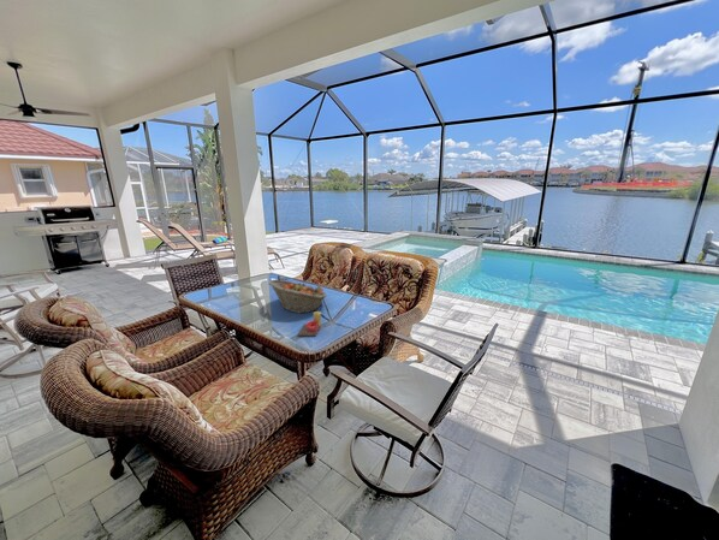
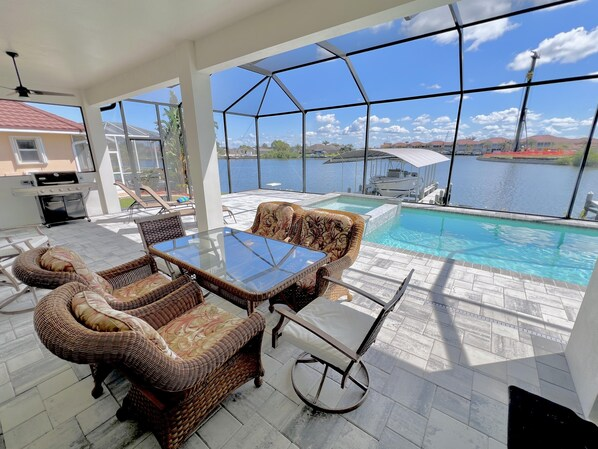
- candle (310, 322)
- fruit basket (297, 292)
